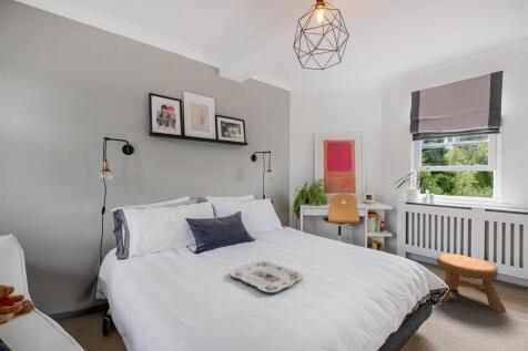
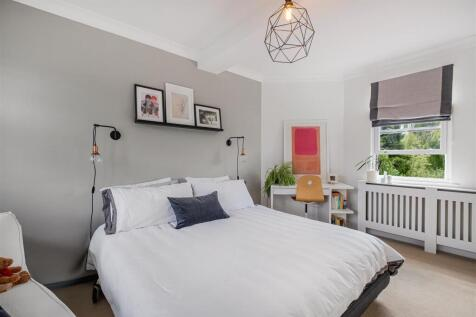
- serving tray (265, 275)
- stool (469, 282)
